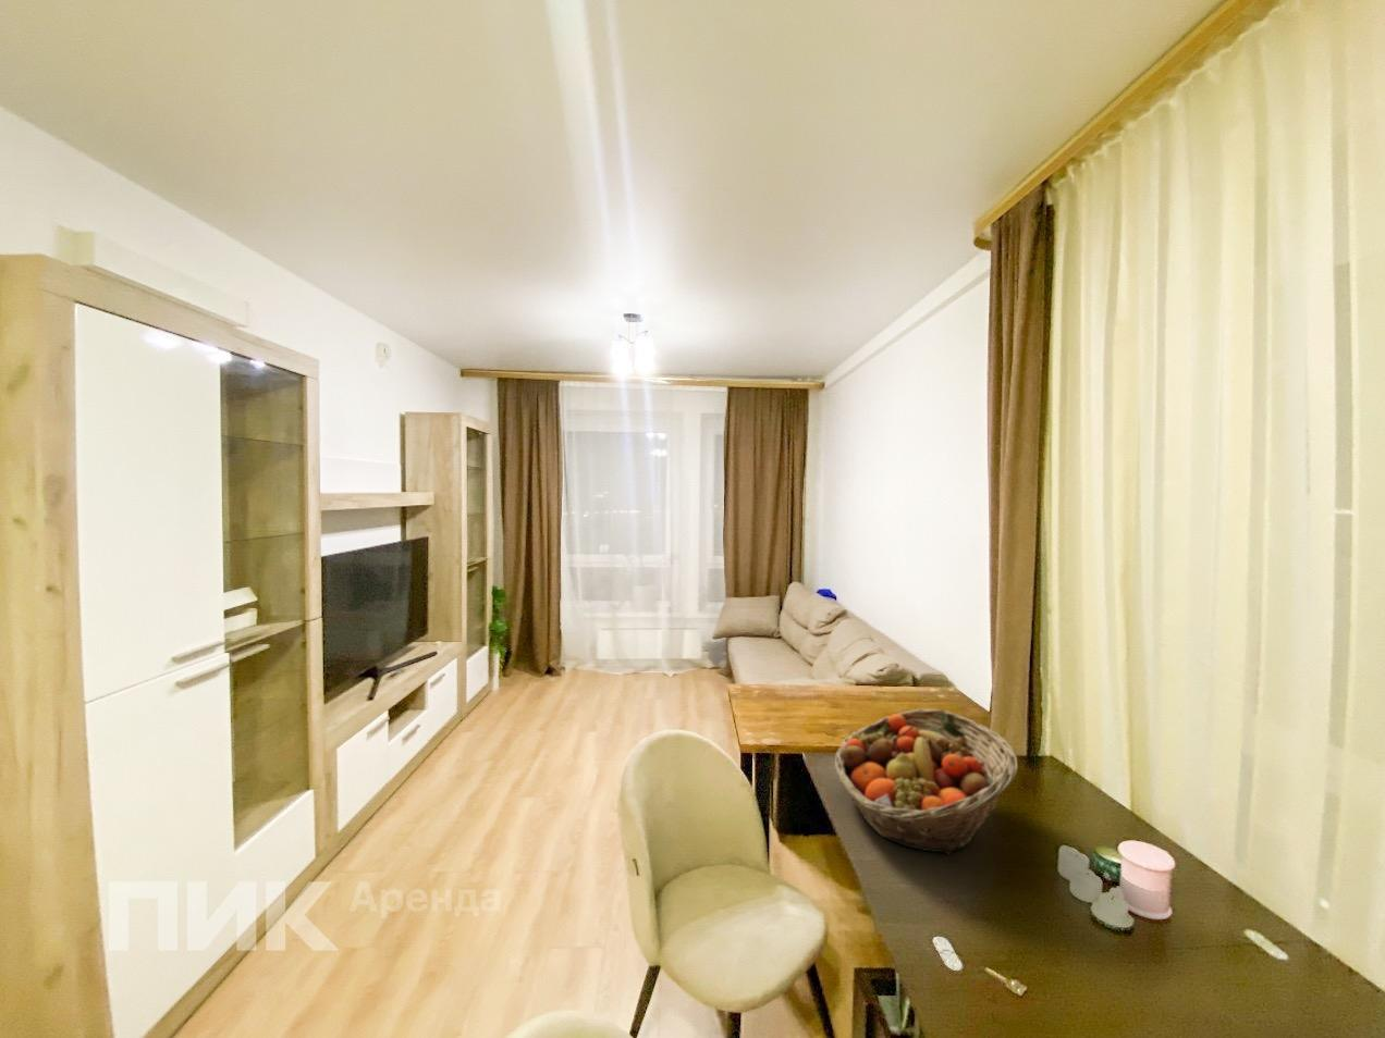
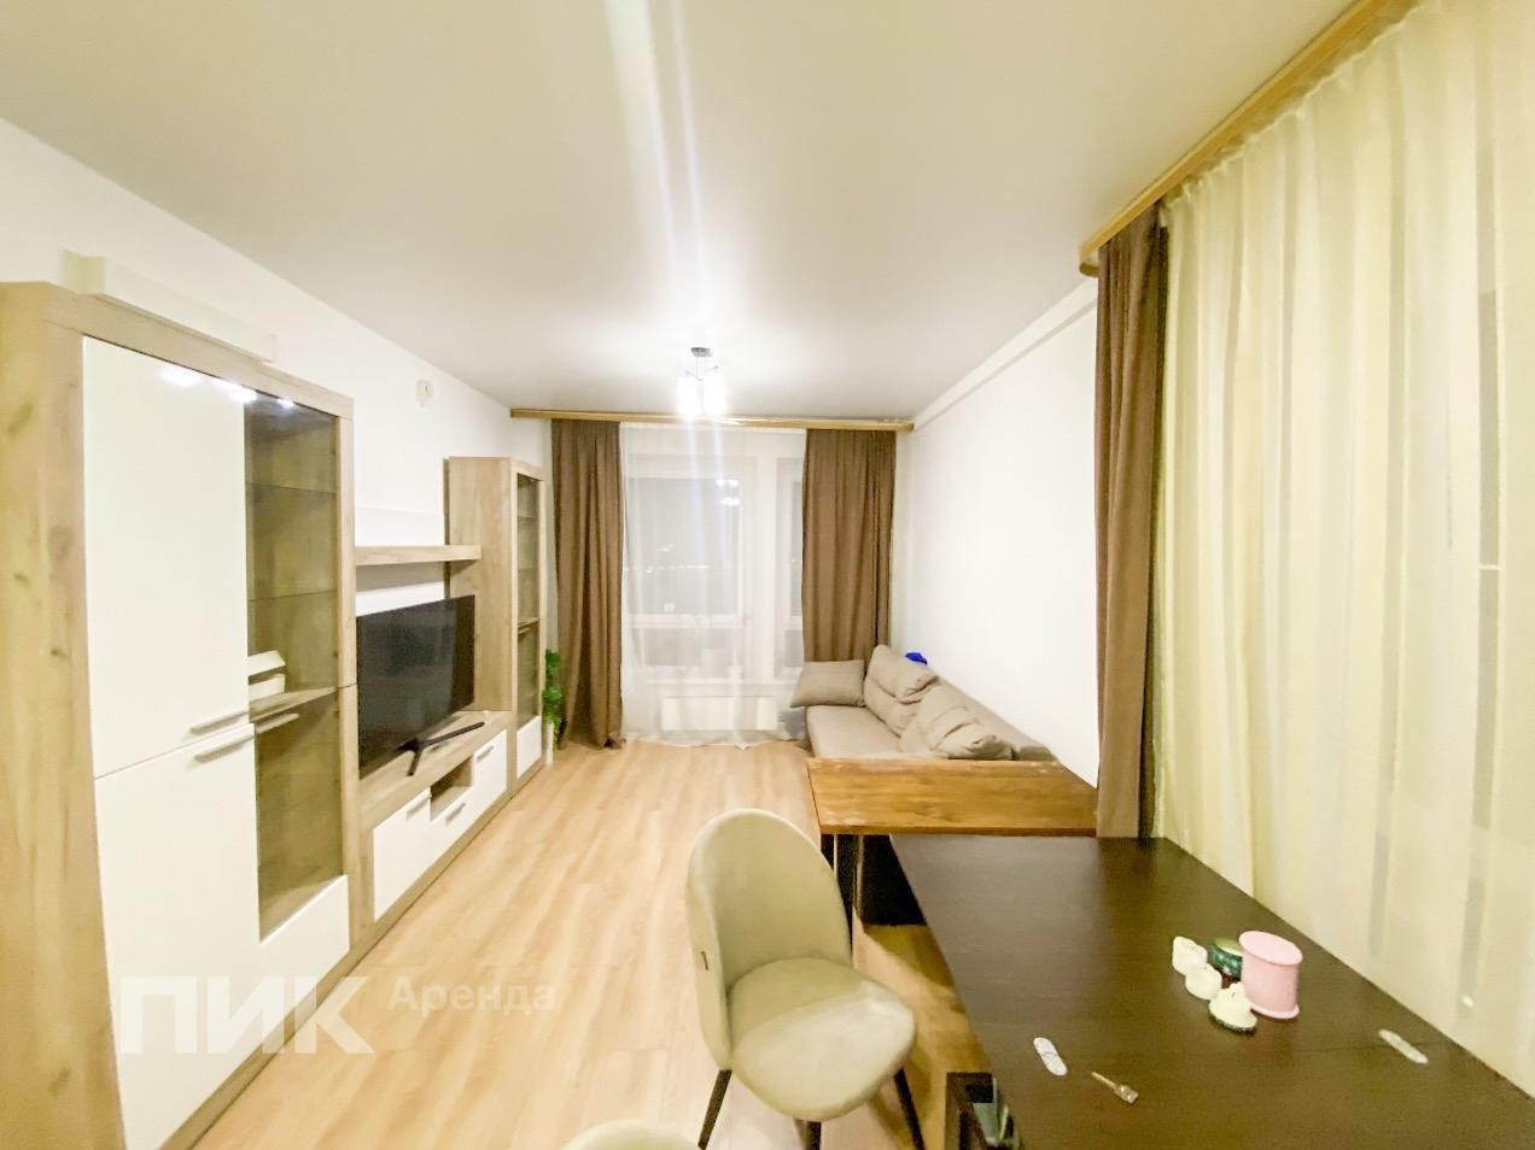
- fruit basket (918, 771)
